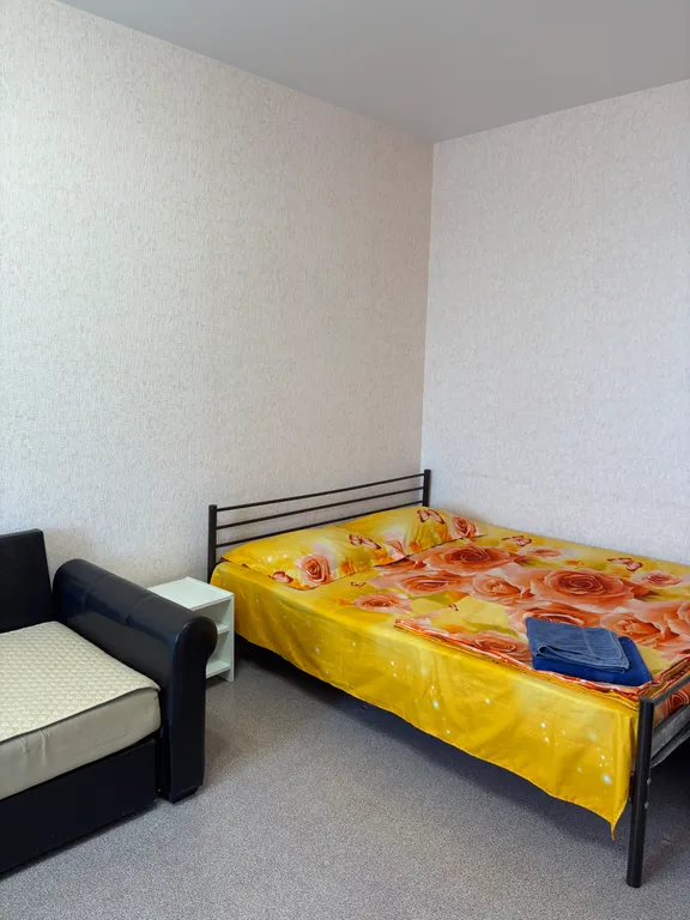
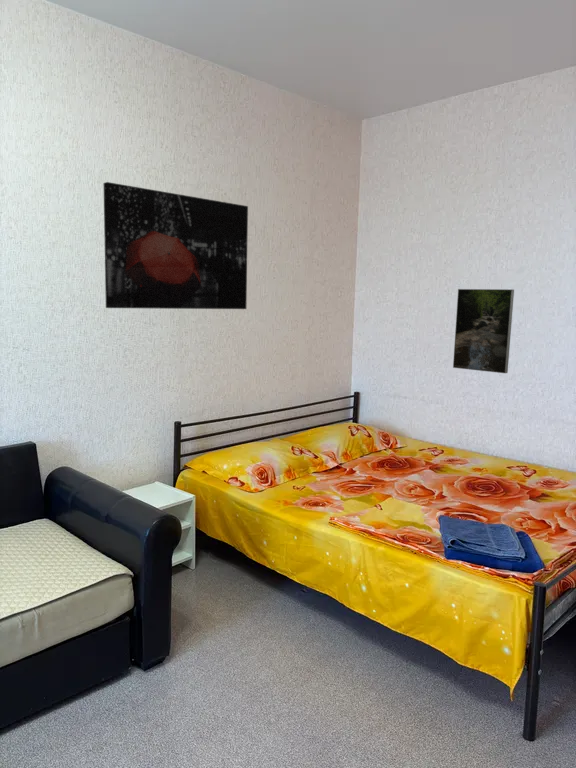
+ wall art (182, 252)
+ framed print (482, 330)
